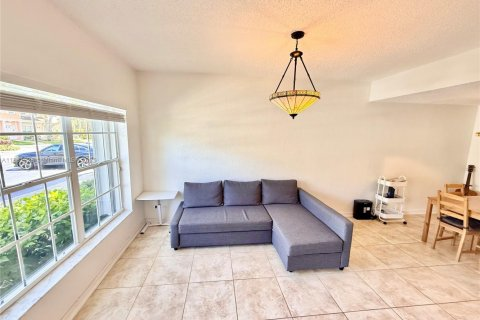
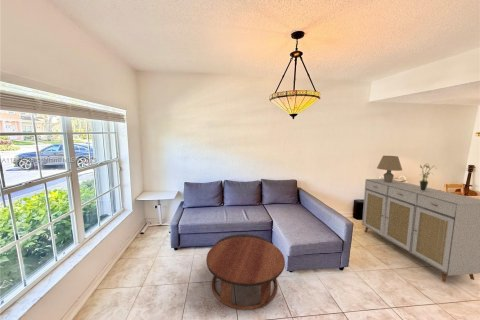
+ table lamp (389, 168)
+ potted plant (426, 177)
+ sideboard (411, 220)
+ coffee table (244, 267)
